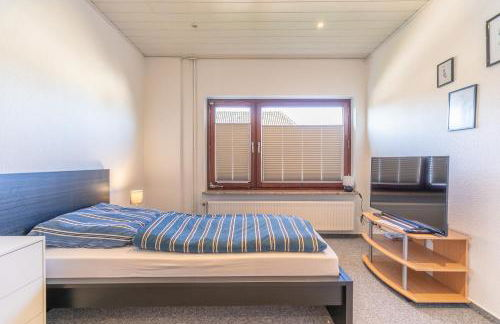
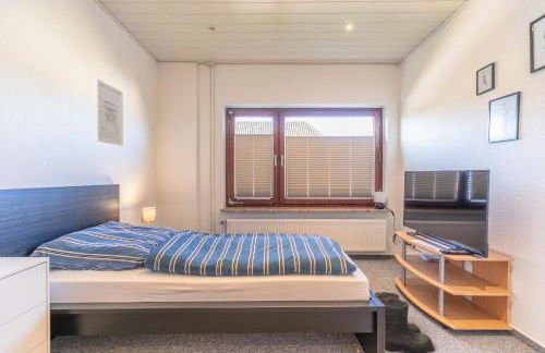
+ wall art (110, 114)
+ boots (401, 319)
